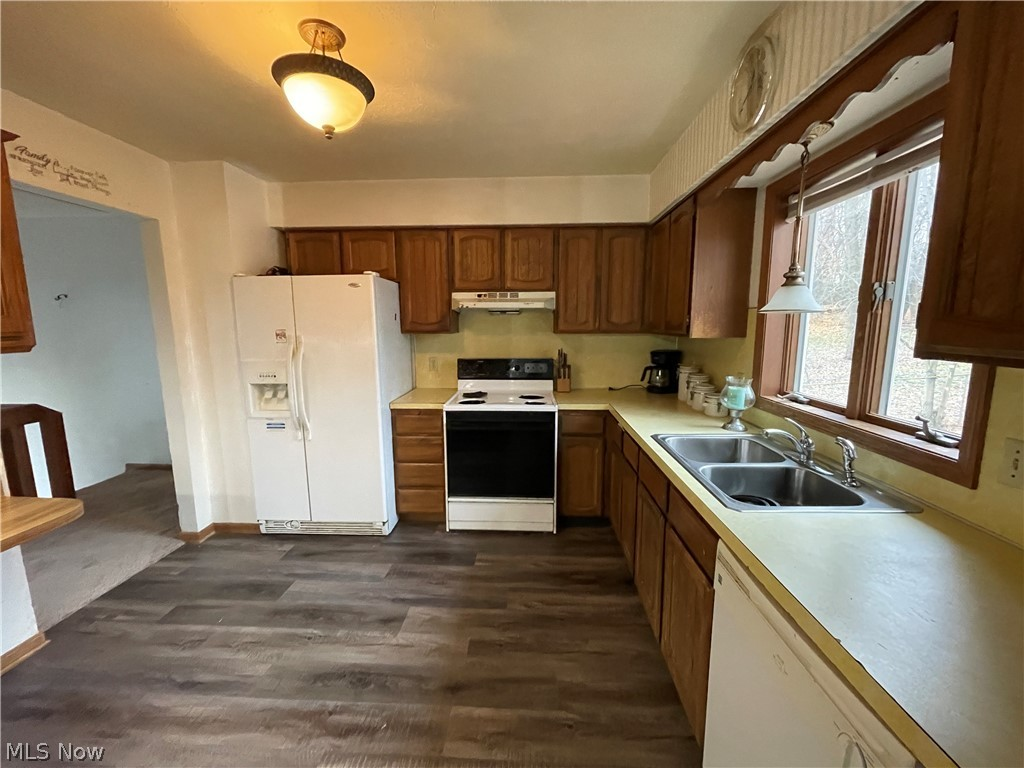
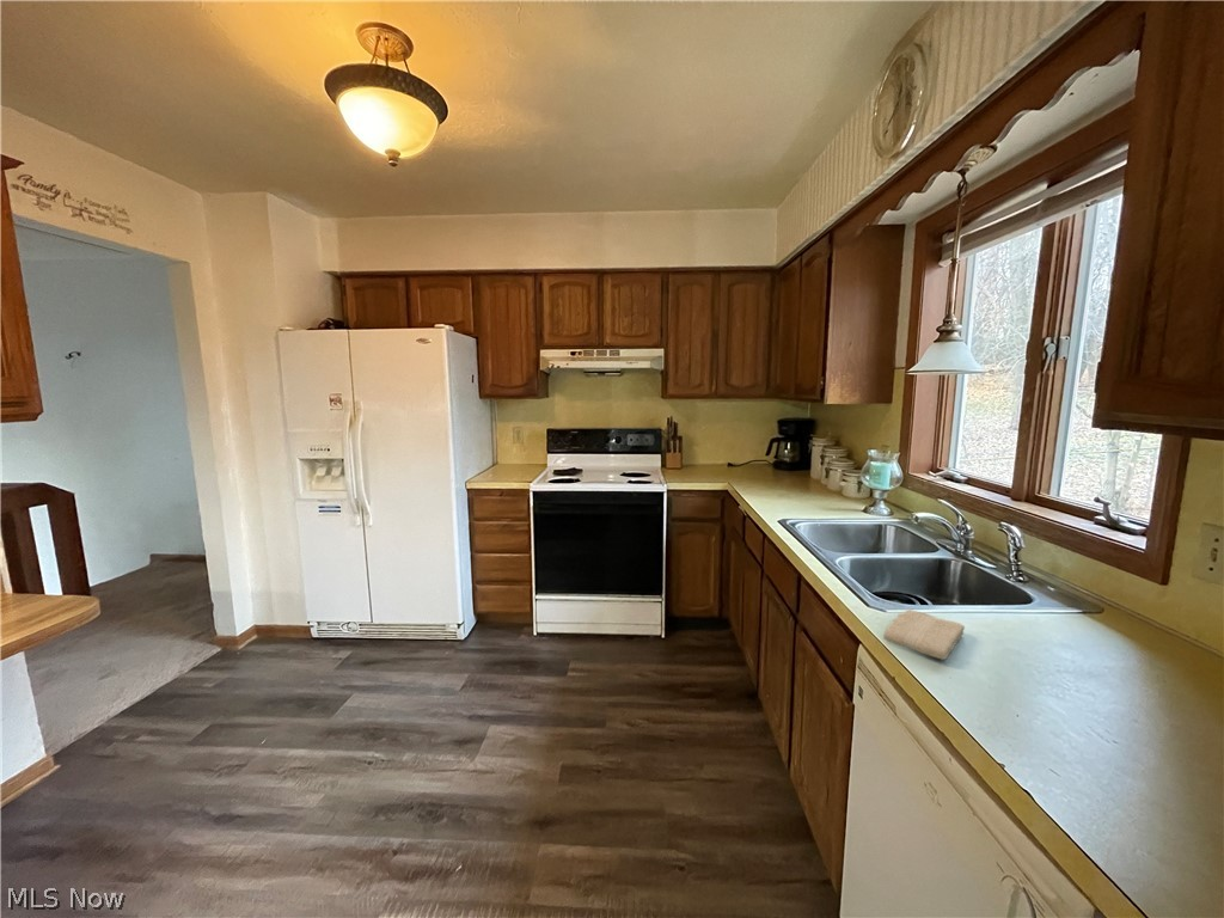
+ washcloth (924, 631)
